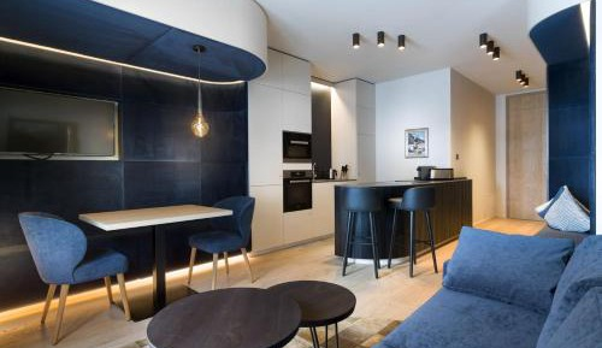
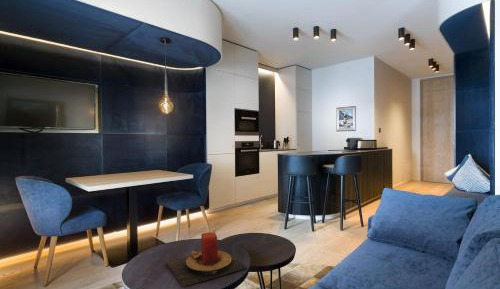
+ candle (205, 249)
